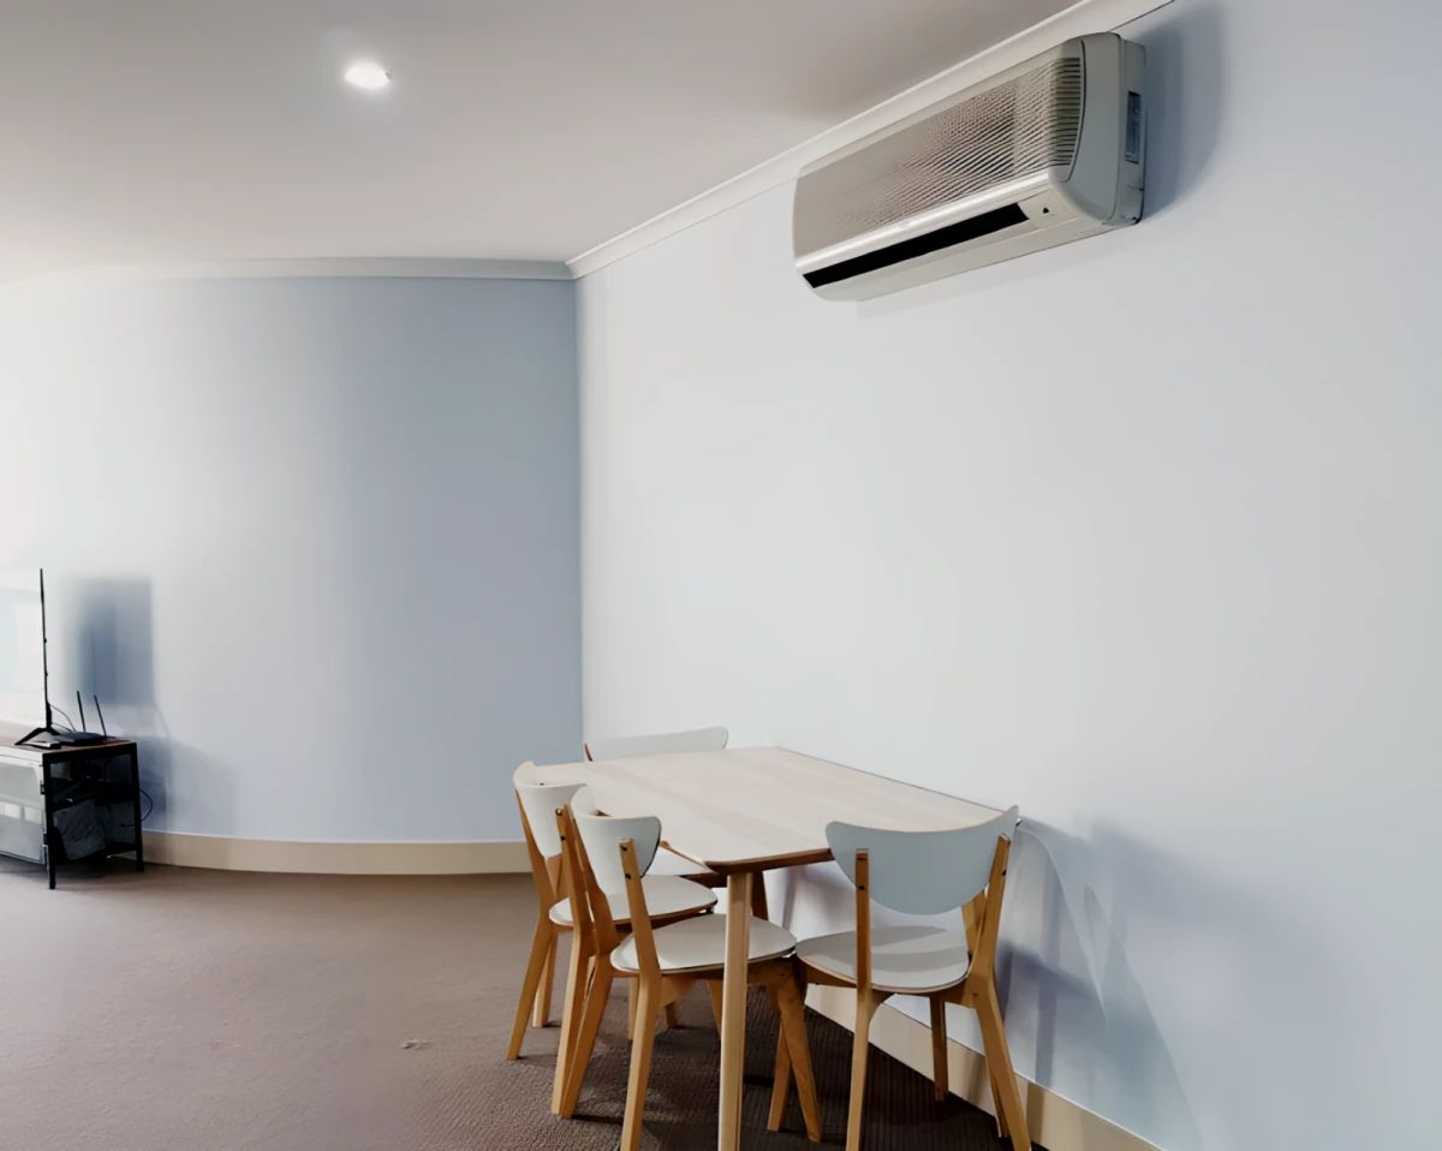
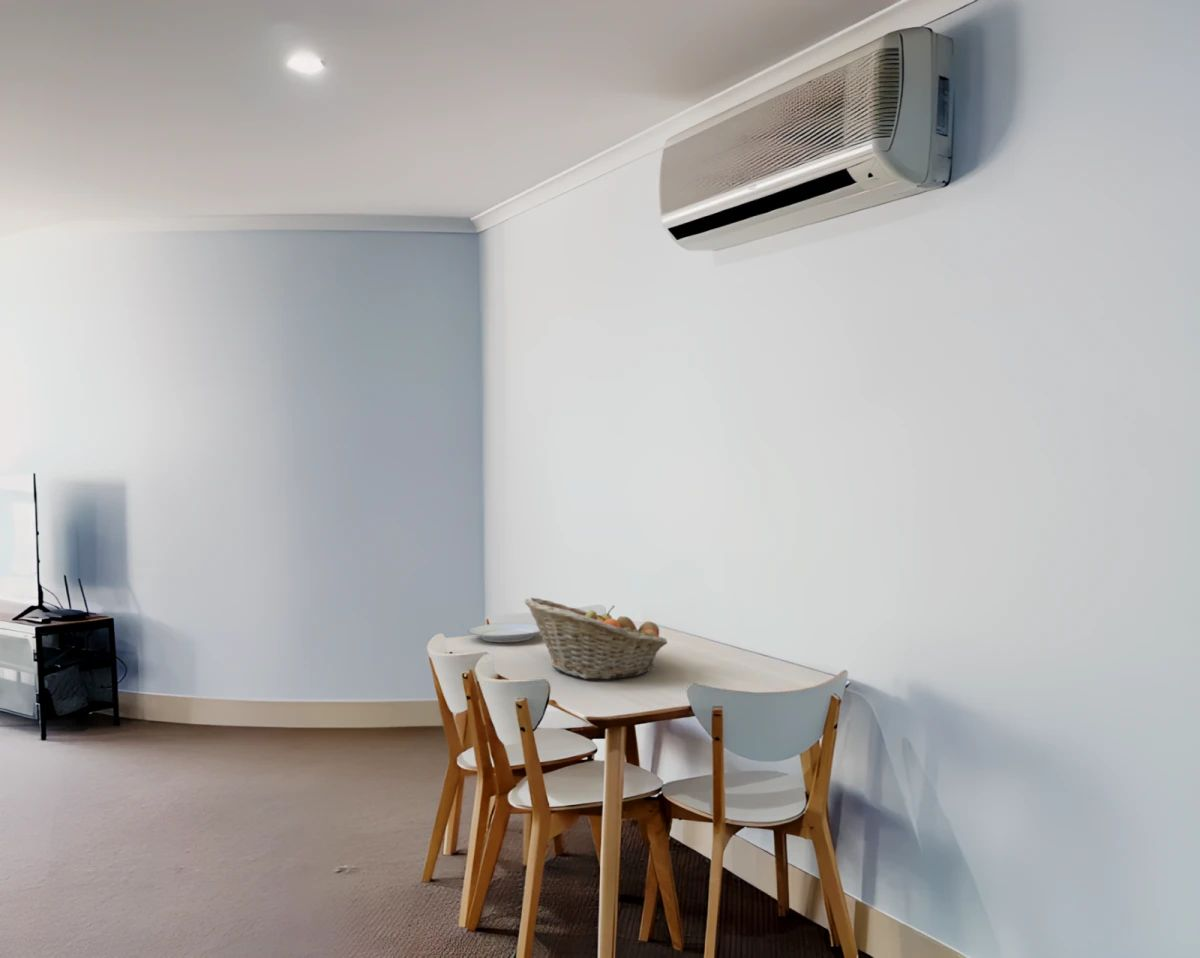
+ fruit basket (594, 633)
+ plate (507, 633)
